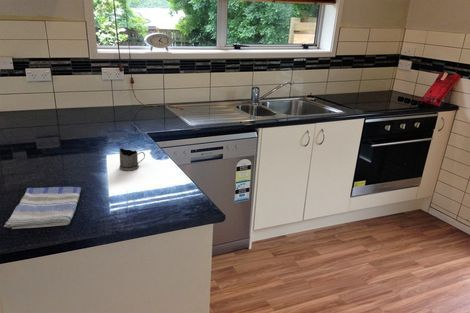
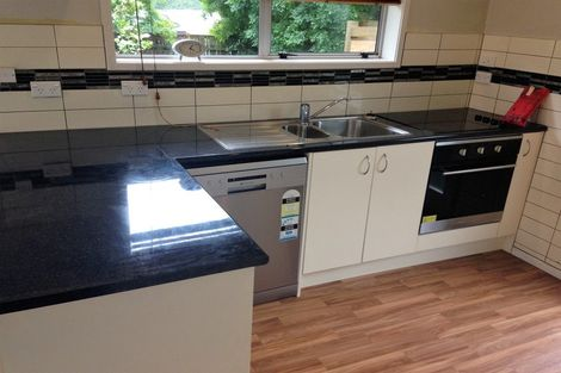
- tea glass holder (132, 158)
- dish towel (46, 204)
